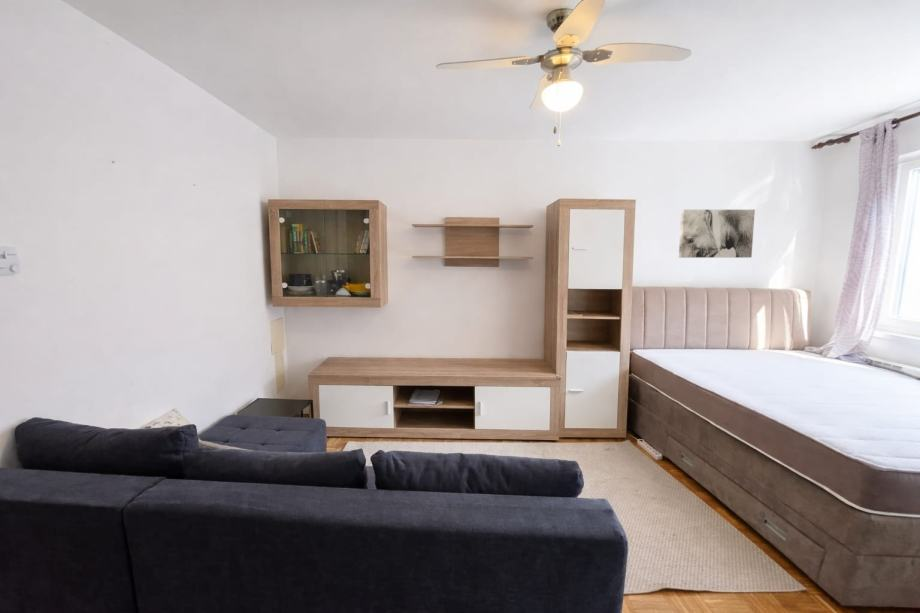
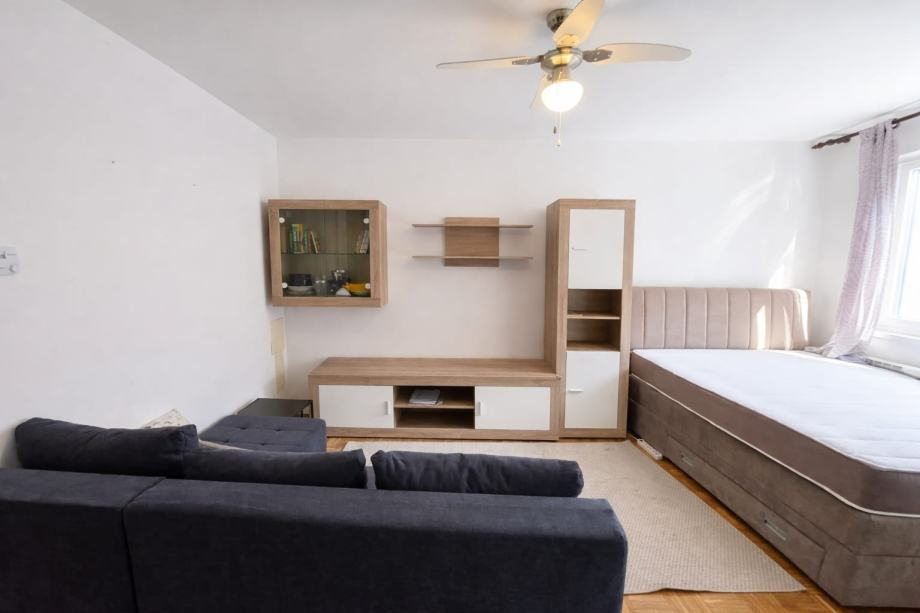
- wall art (716, 233)
